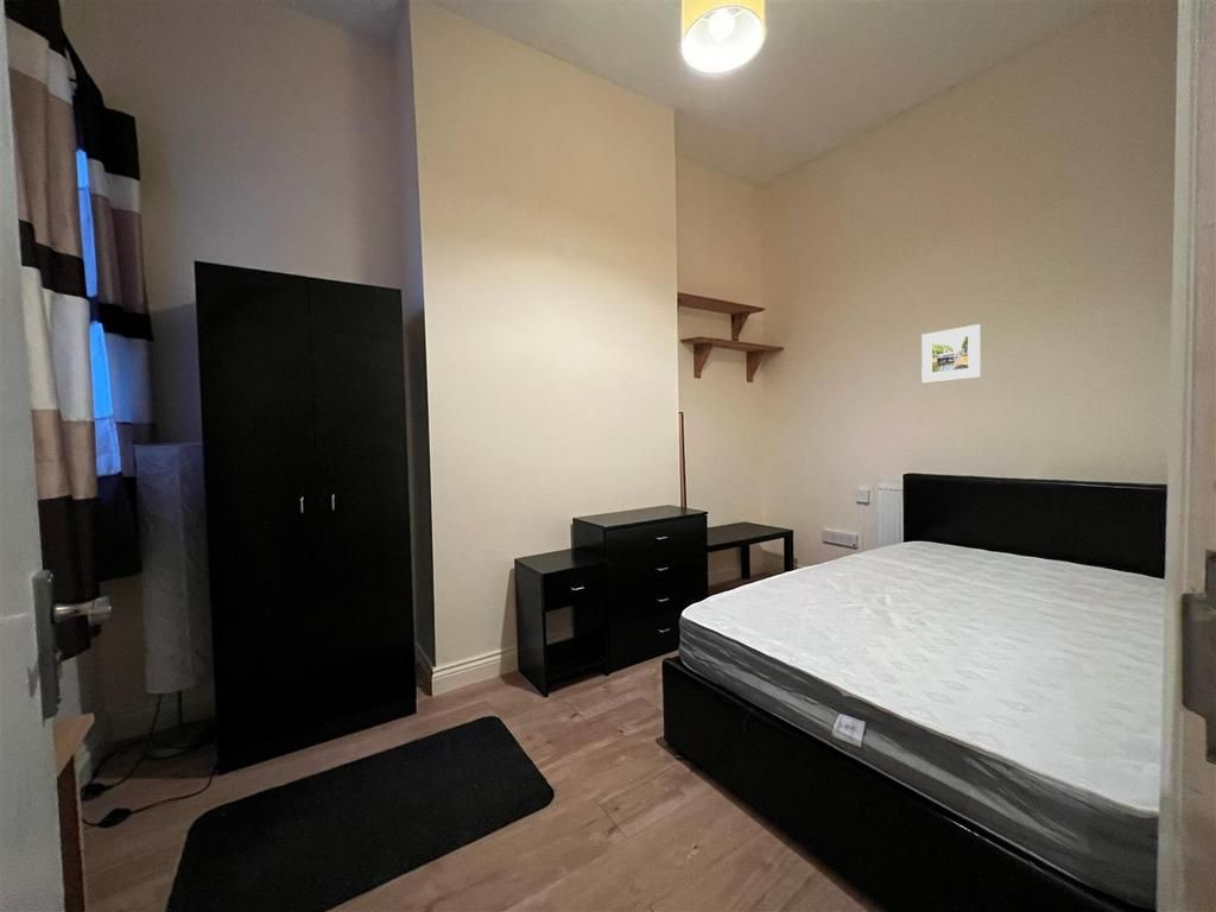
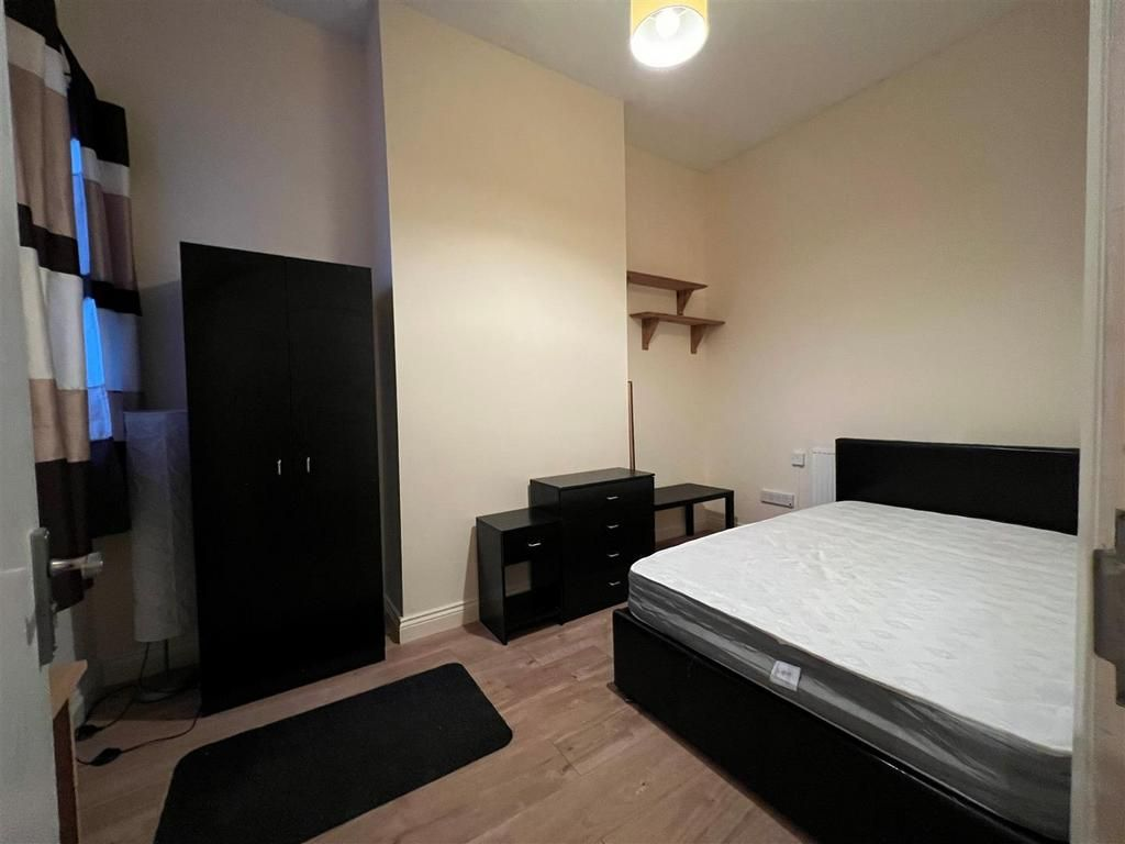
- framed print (950, 354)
